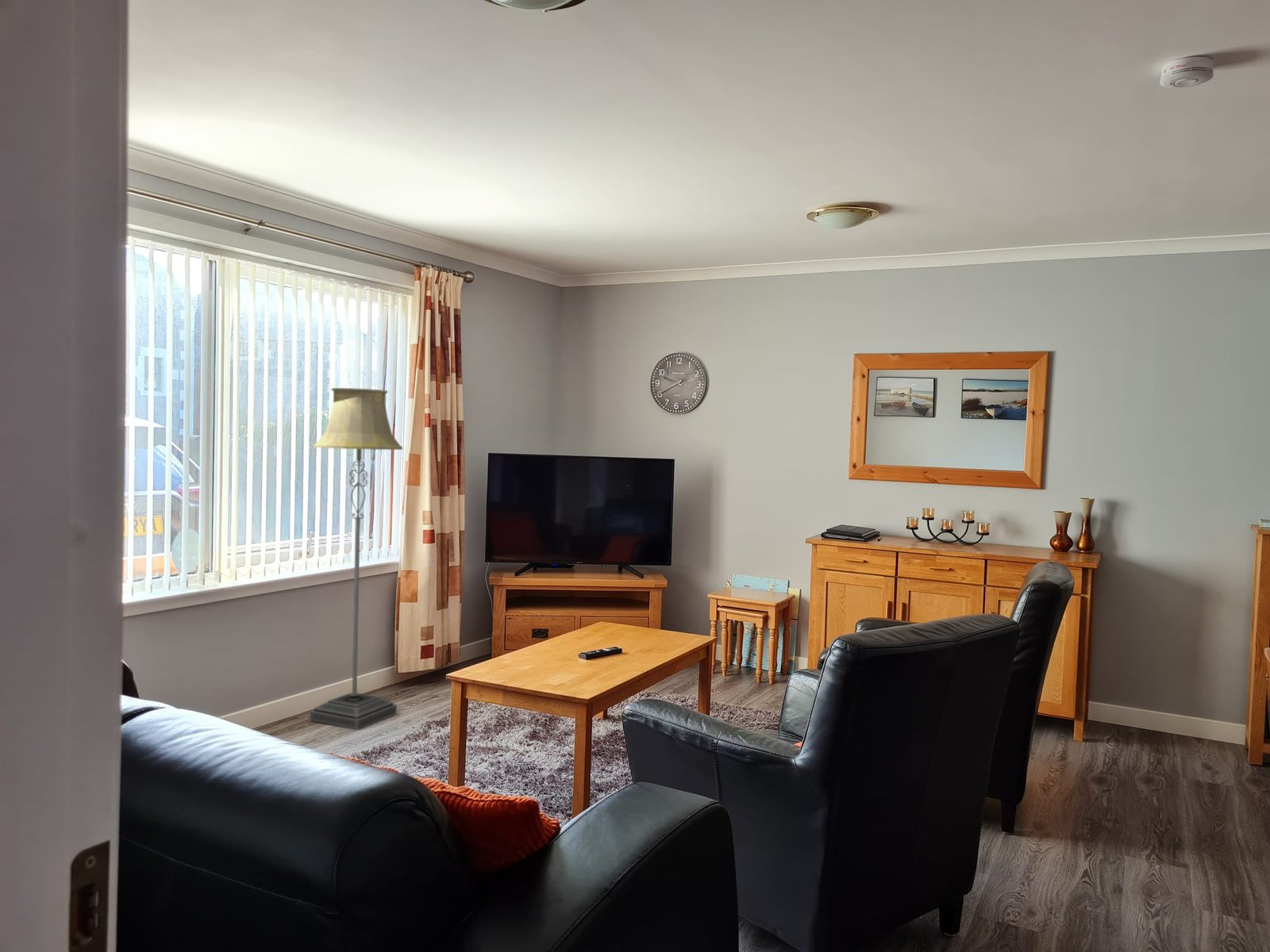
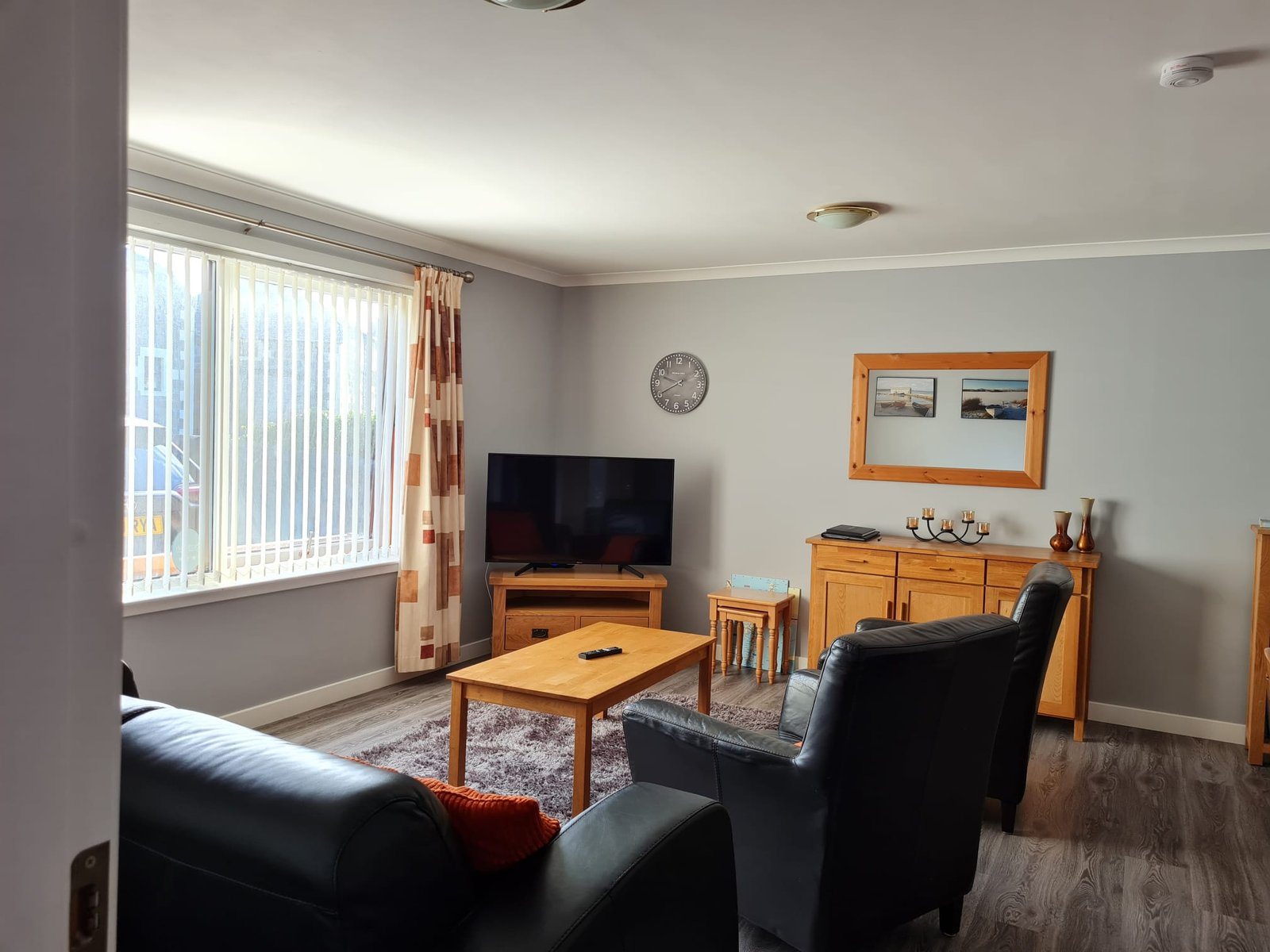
- floor lamp (356, 555)
